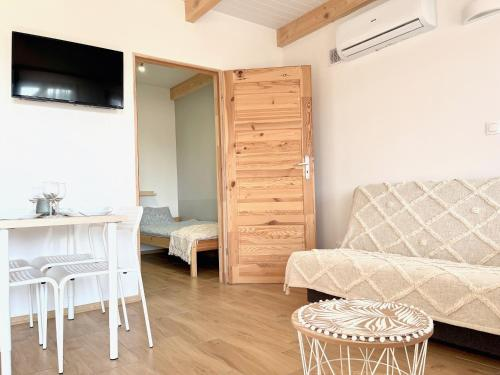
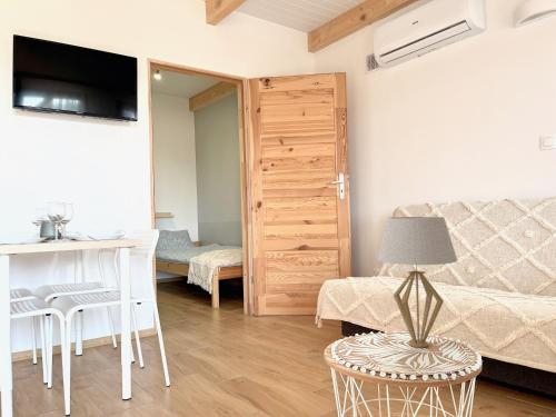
+ table lamp (417, 280)
